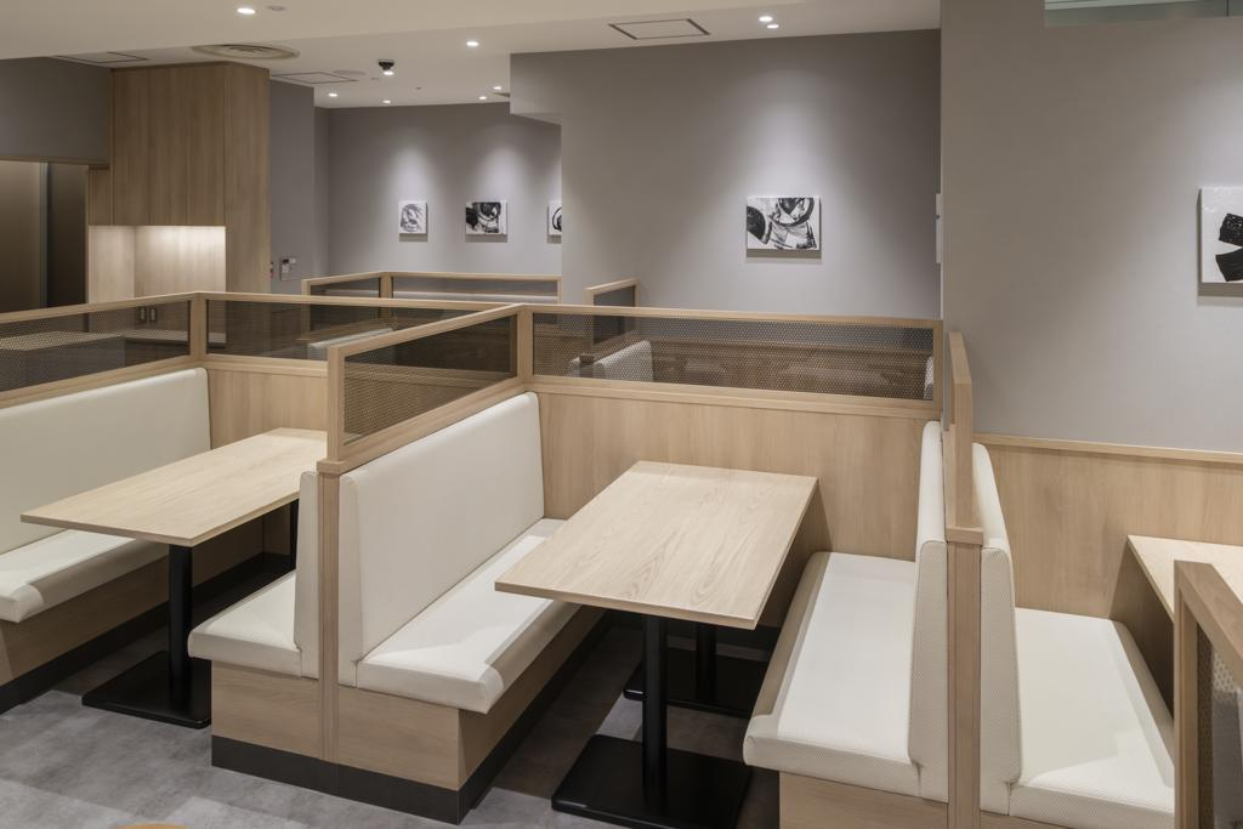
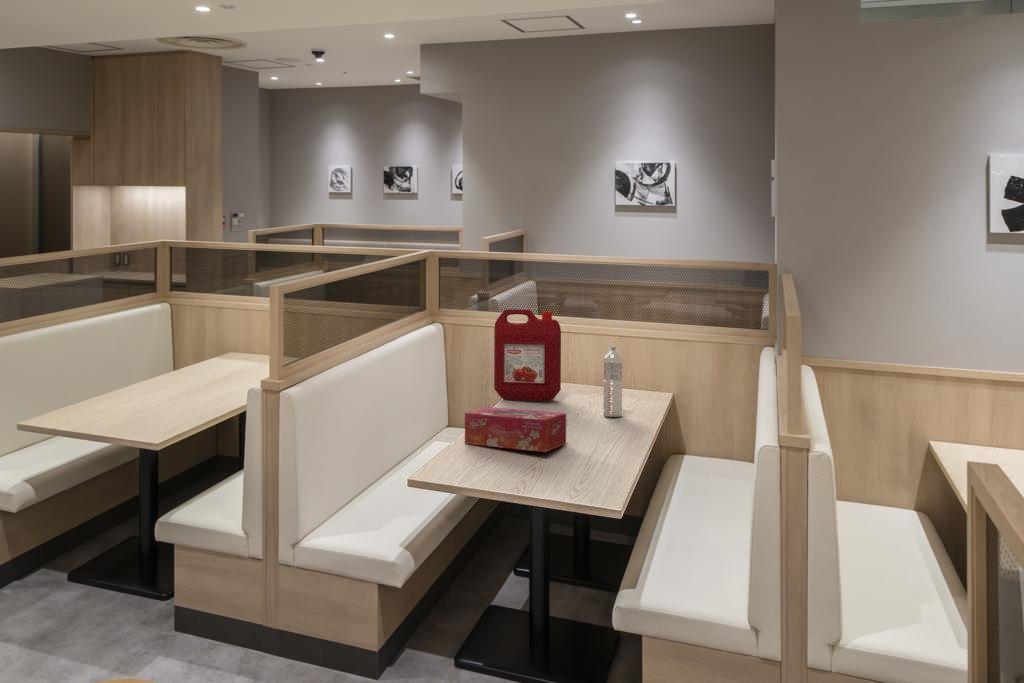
+ ketchup jug (527, 354)
+ water bottle (612, 381)
+ tissue box (515, 428)
